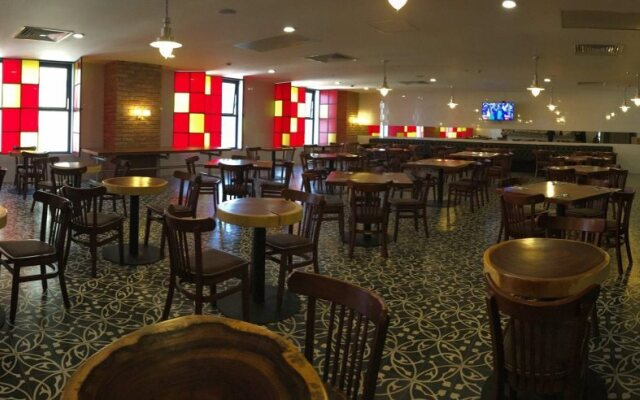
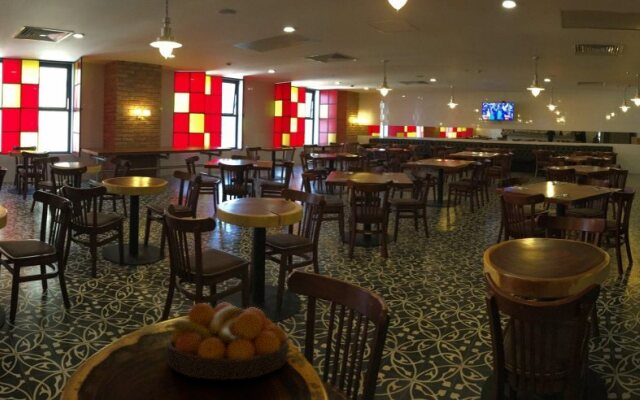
+ fruit bowl (229, 331)
